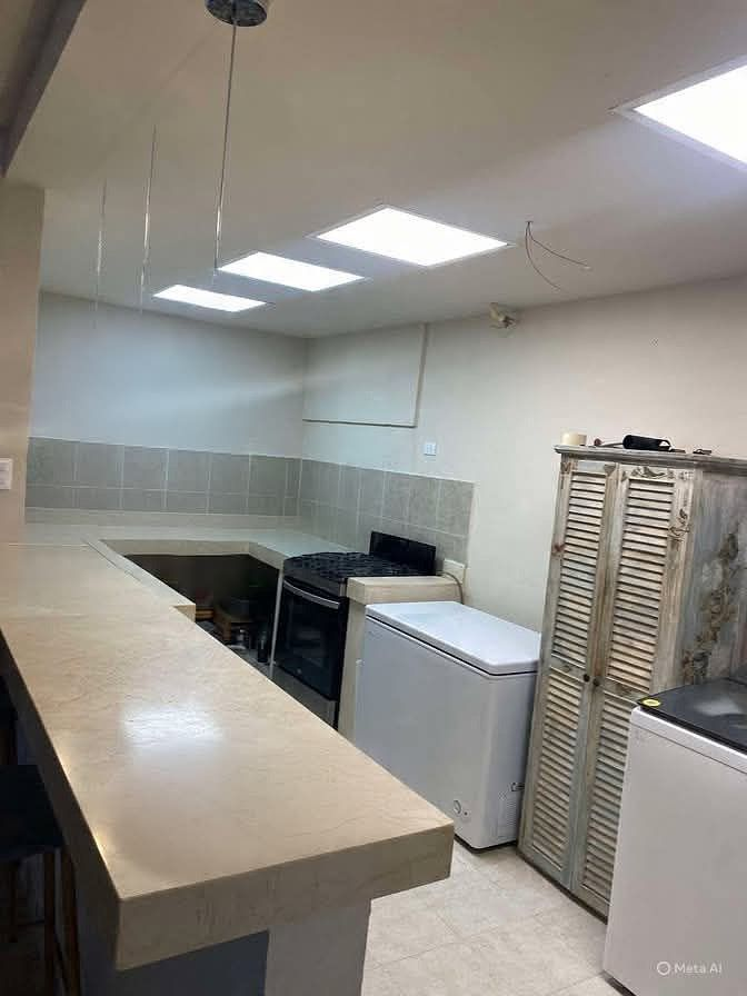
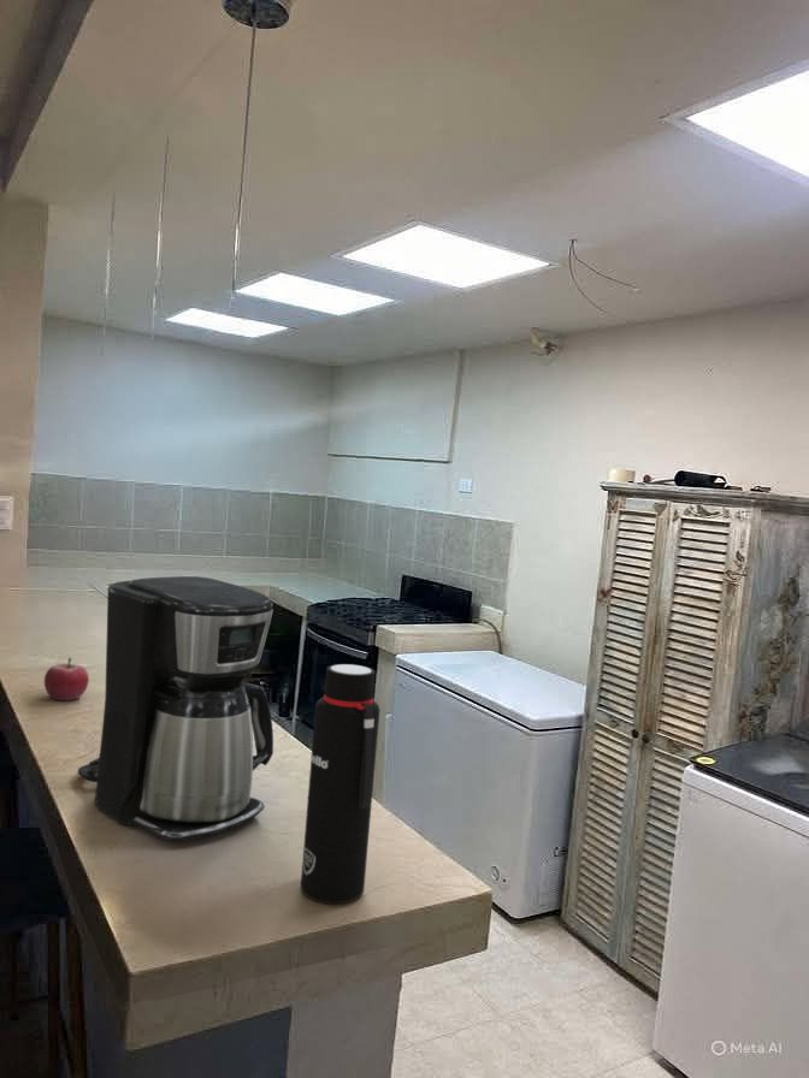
+ water bottle (344, 781)
+ coffee maker (188, 688)
+ fruit (66, 677)
